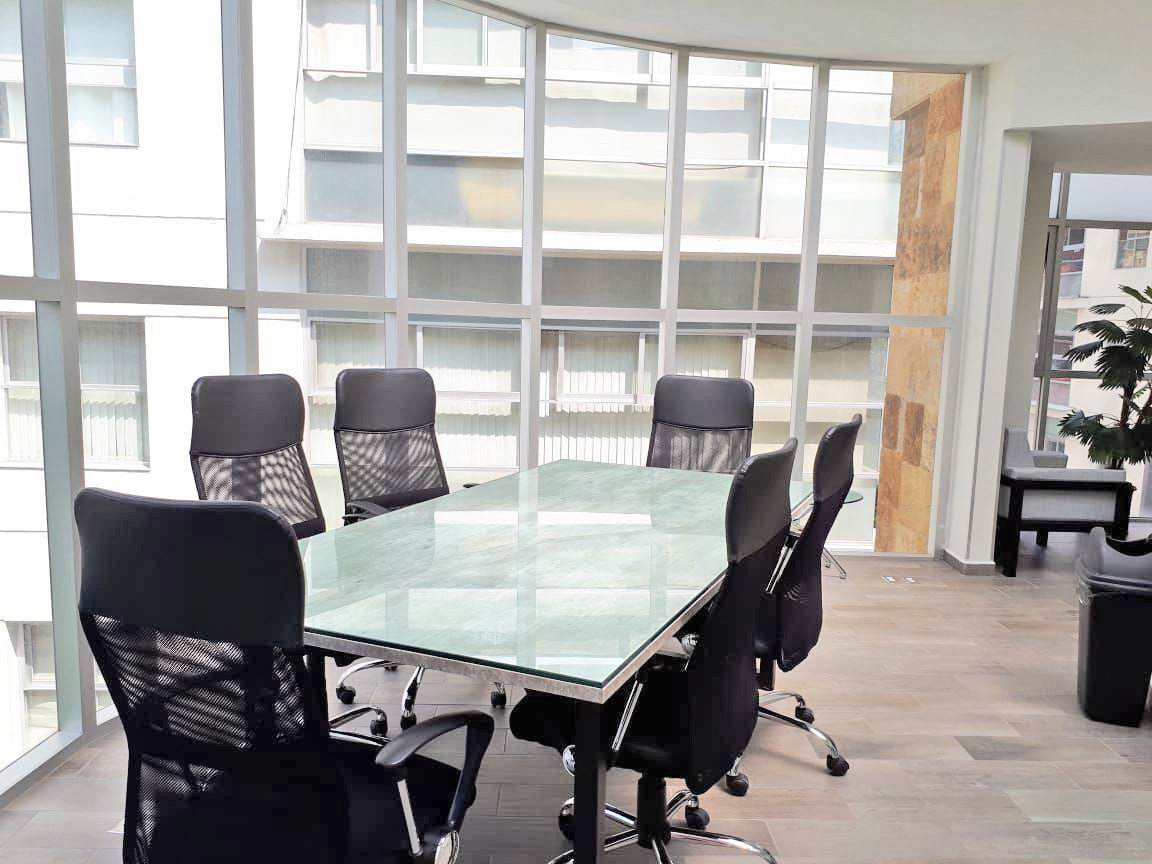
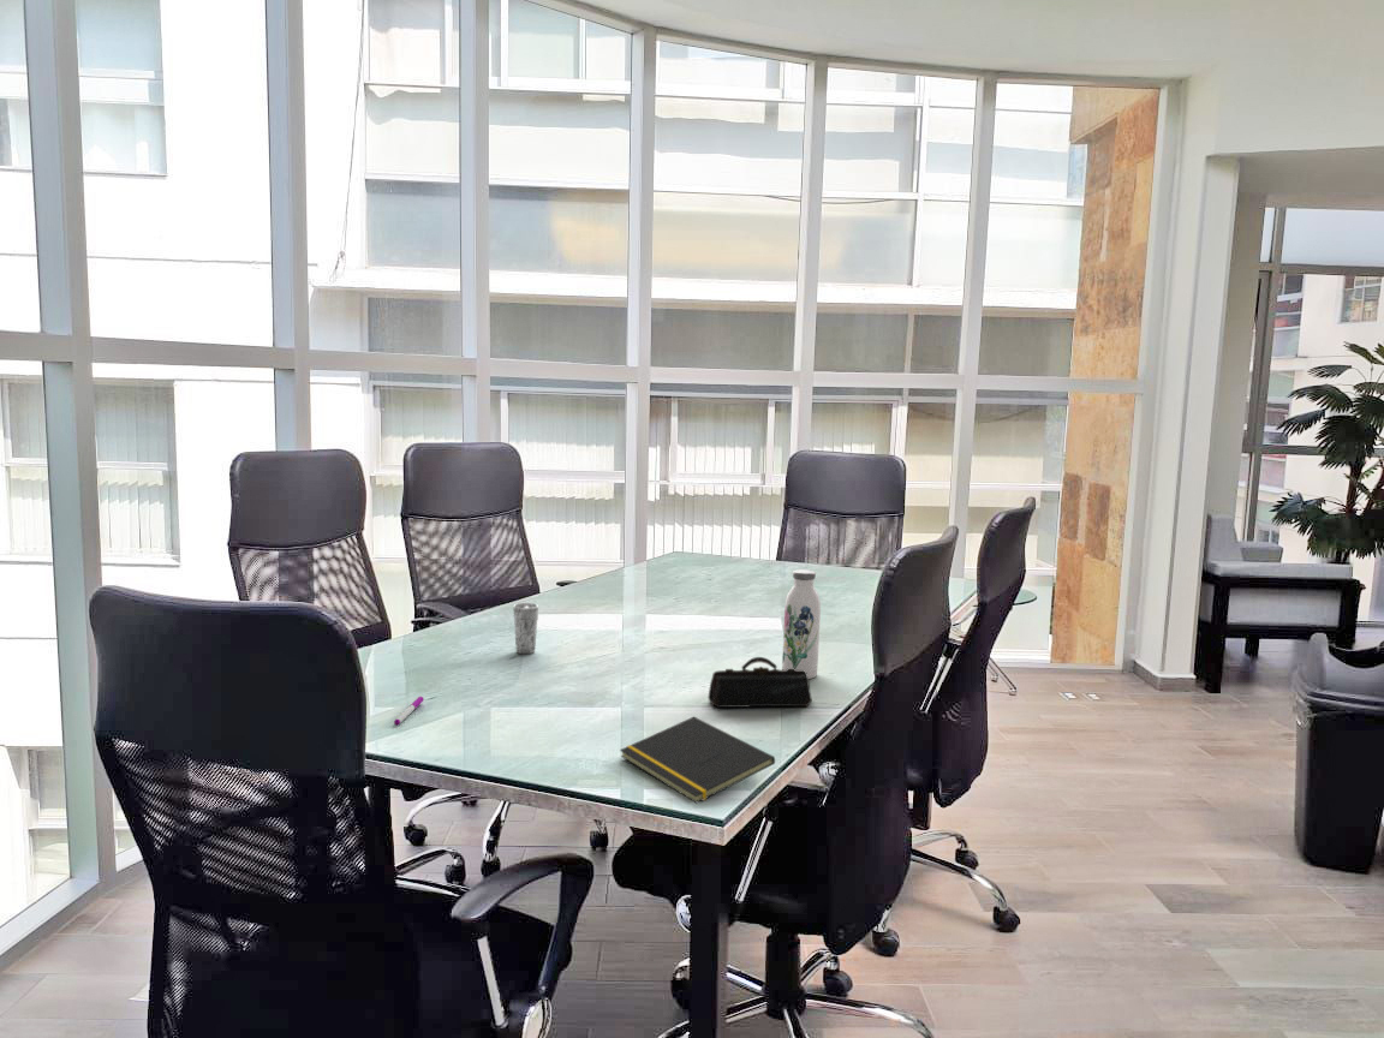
+ pen (408, 710)
+ notepad (694, 756)
+ pencil case (760, 679)
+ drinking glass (525, 628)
+ water bottle (801, 622)
